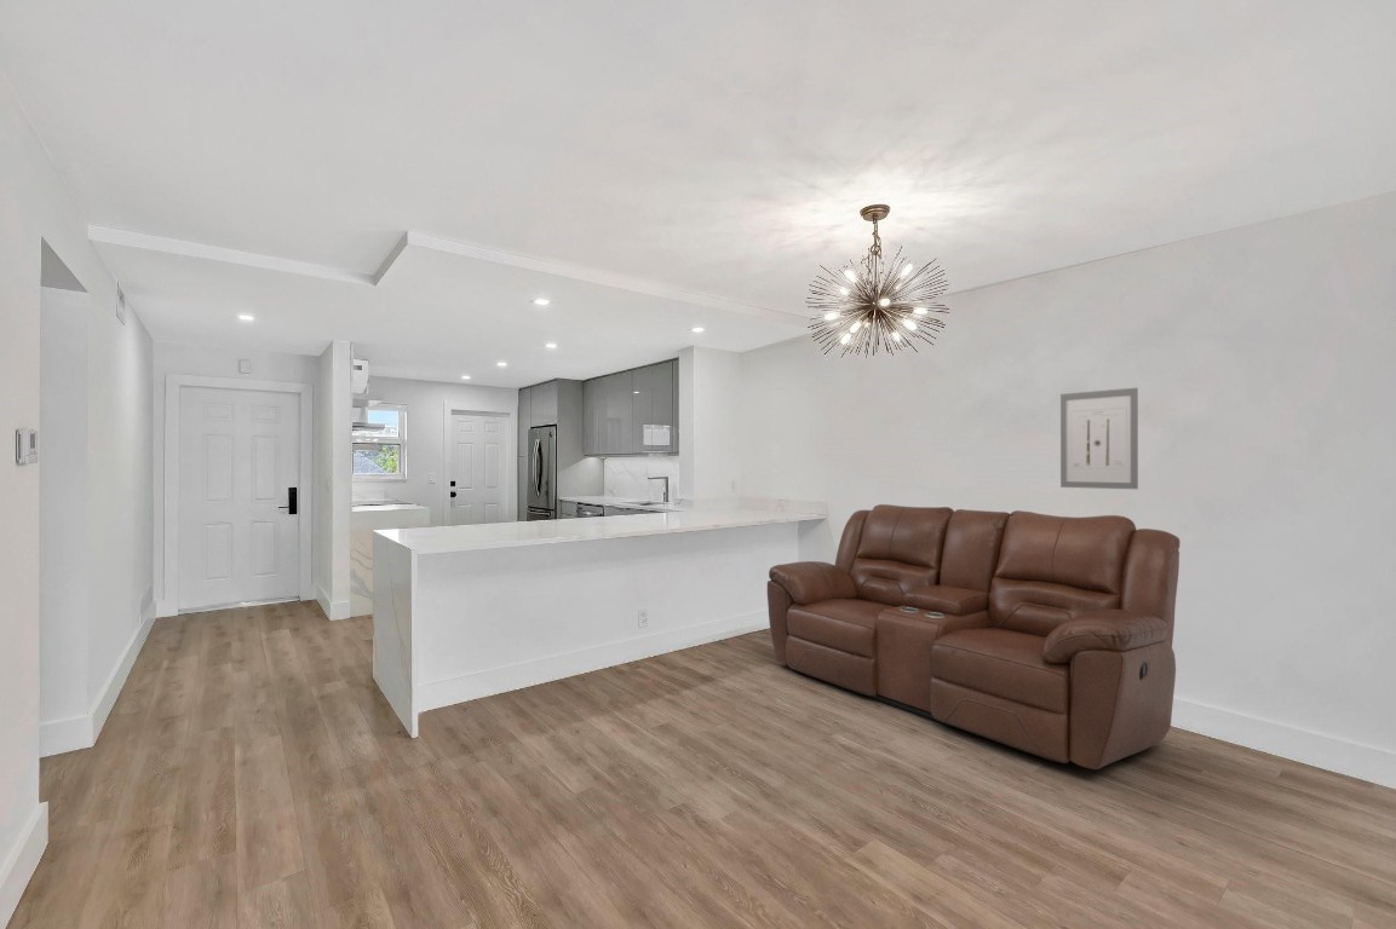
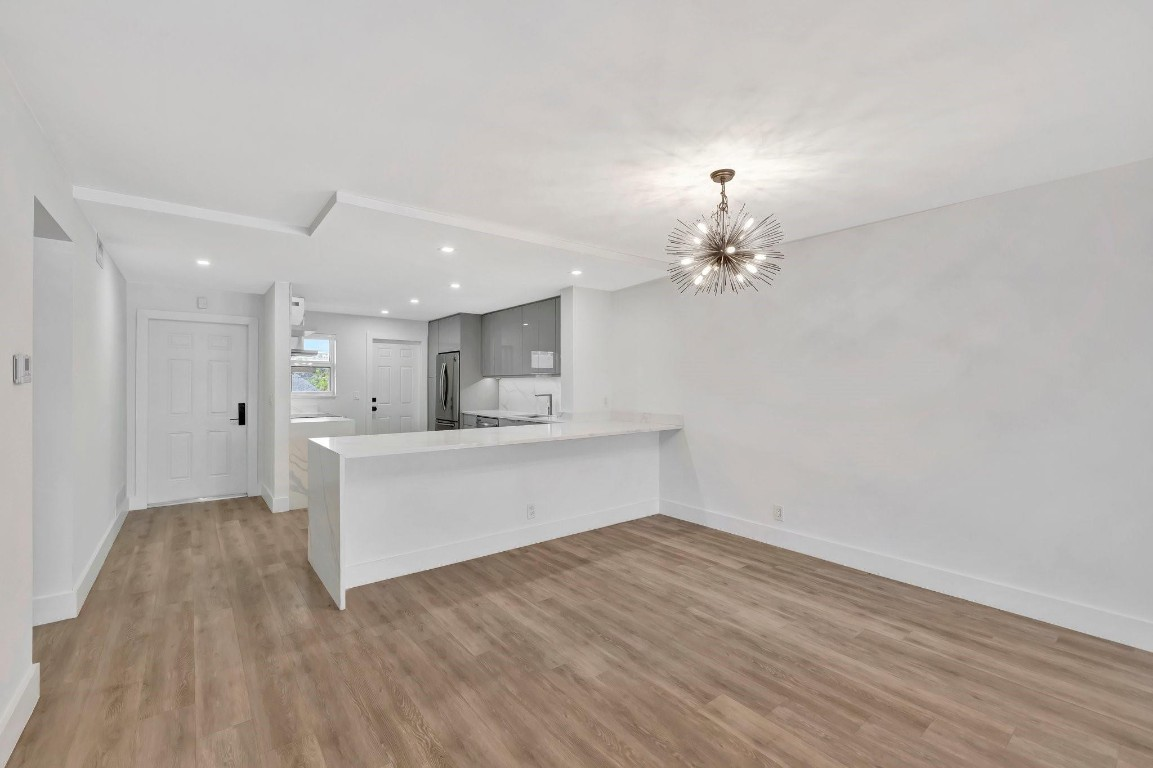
- wall art (1097, 439)
- sofa (947, 601)
